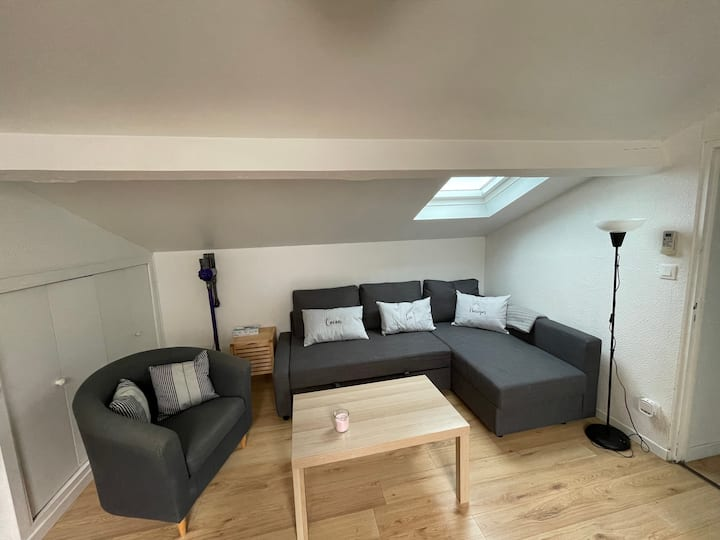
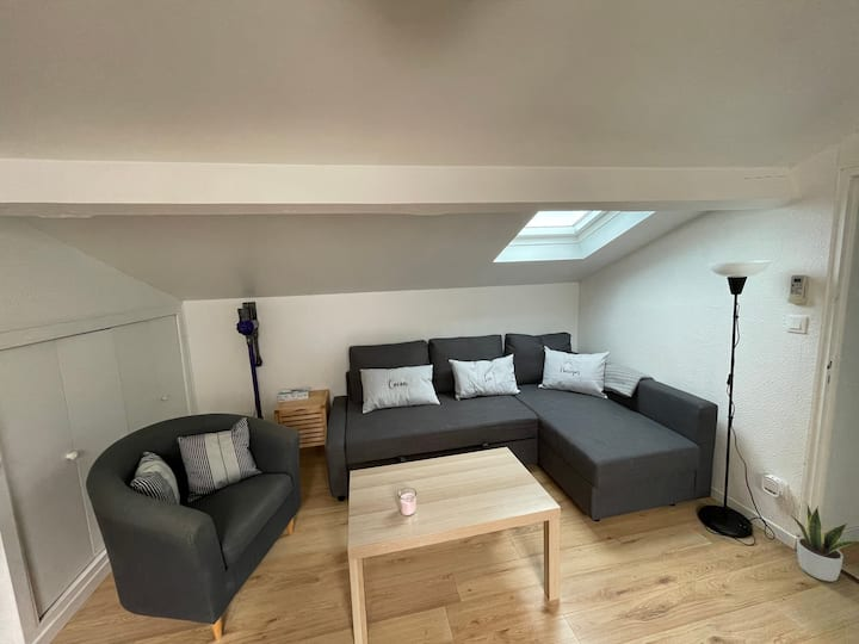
+ potted plant (821, 539)
